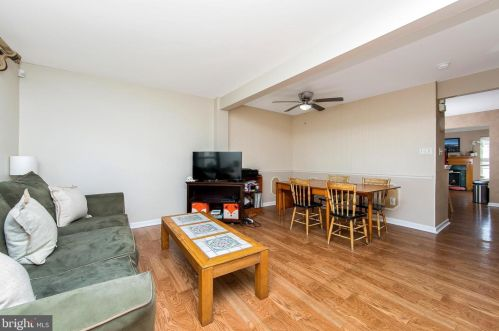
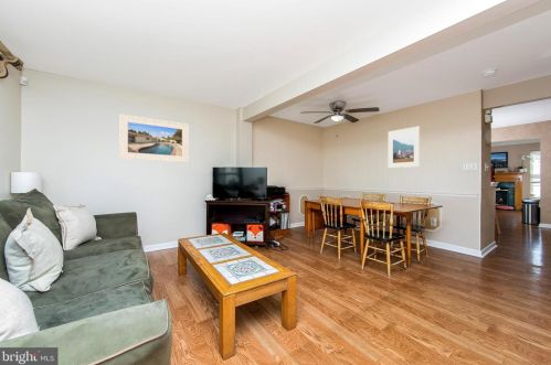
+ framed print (403, 148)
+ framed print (156, 140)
